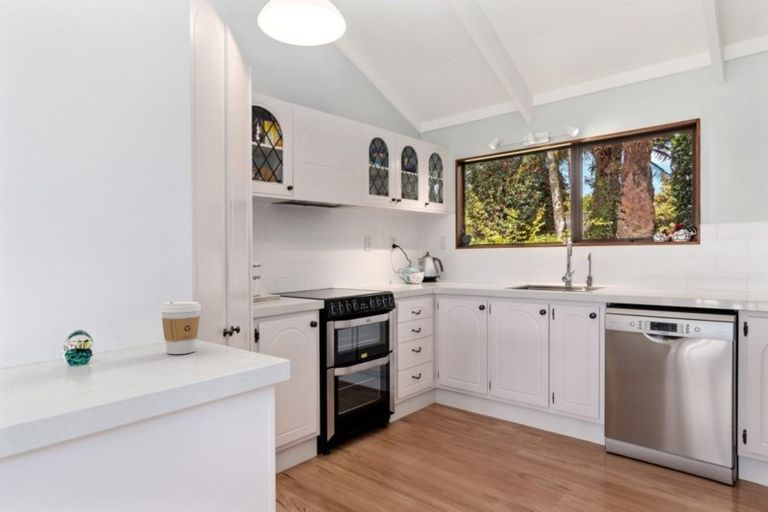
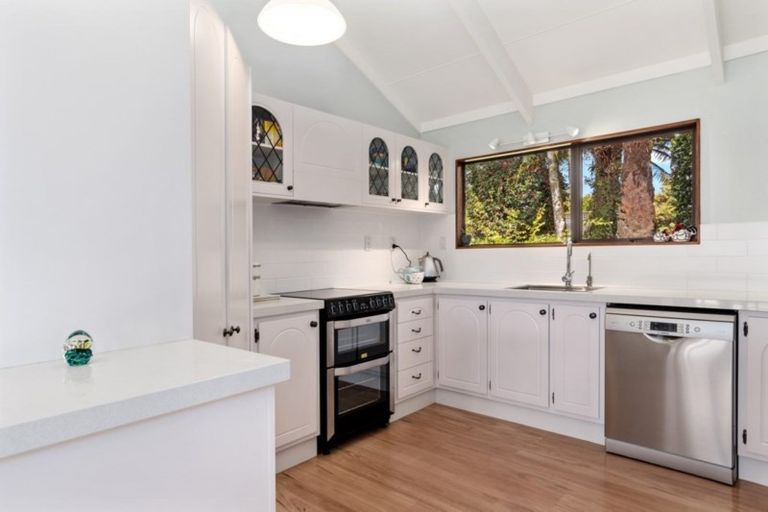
- coffee cup (181, 326)
